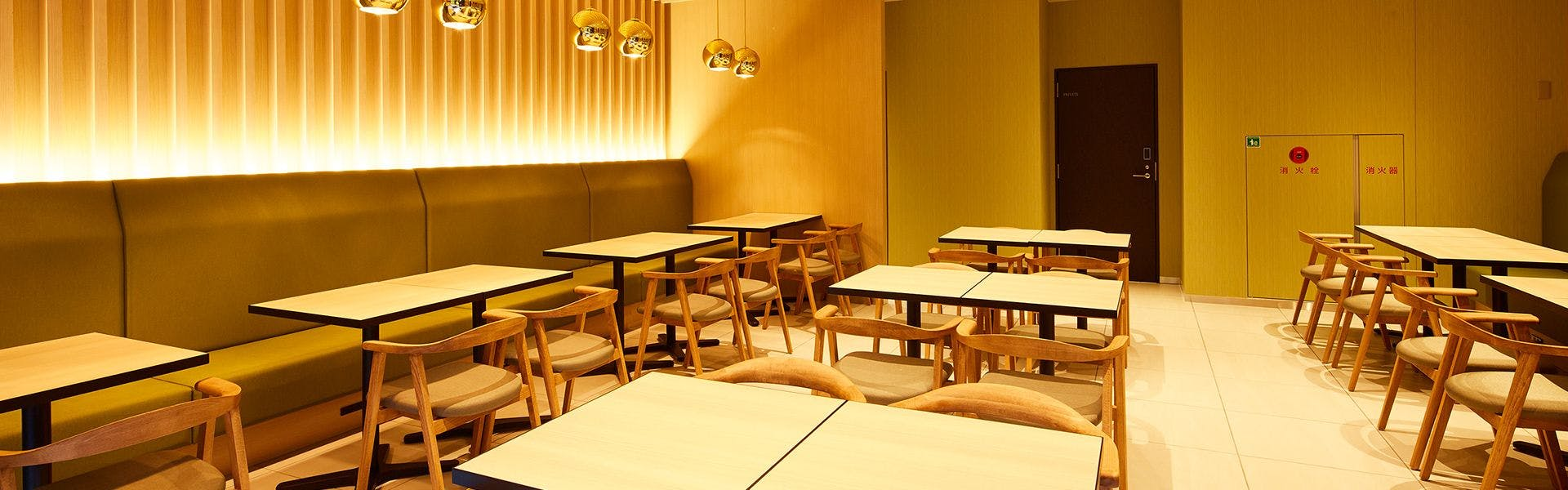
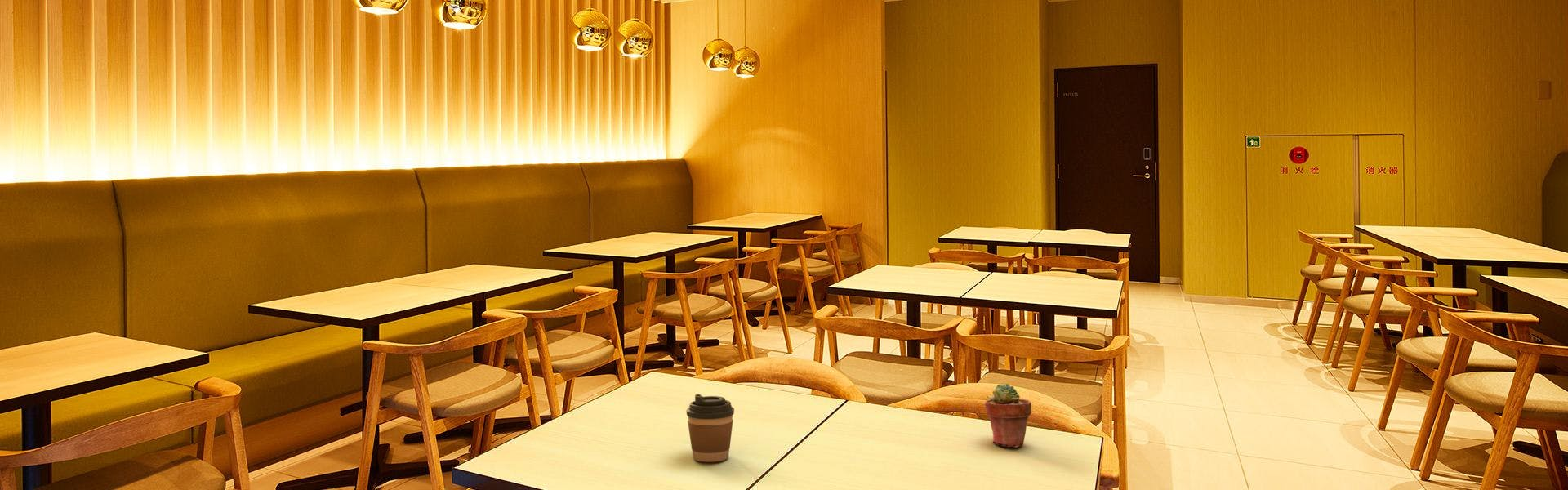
+ potted succulent (1008, 413)
+ coffee cup (710, 425)
